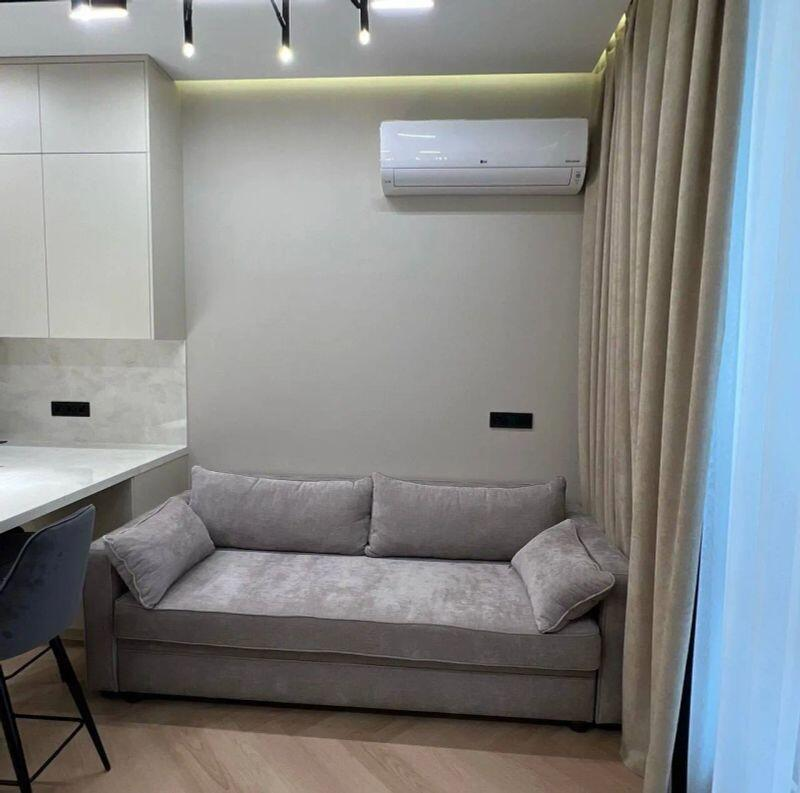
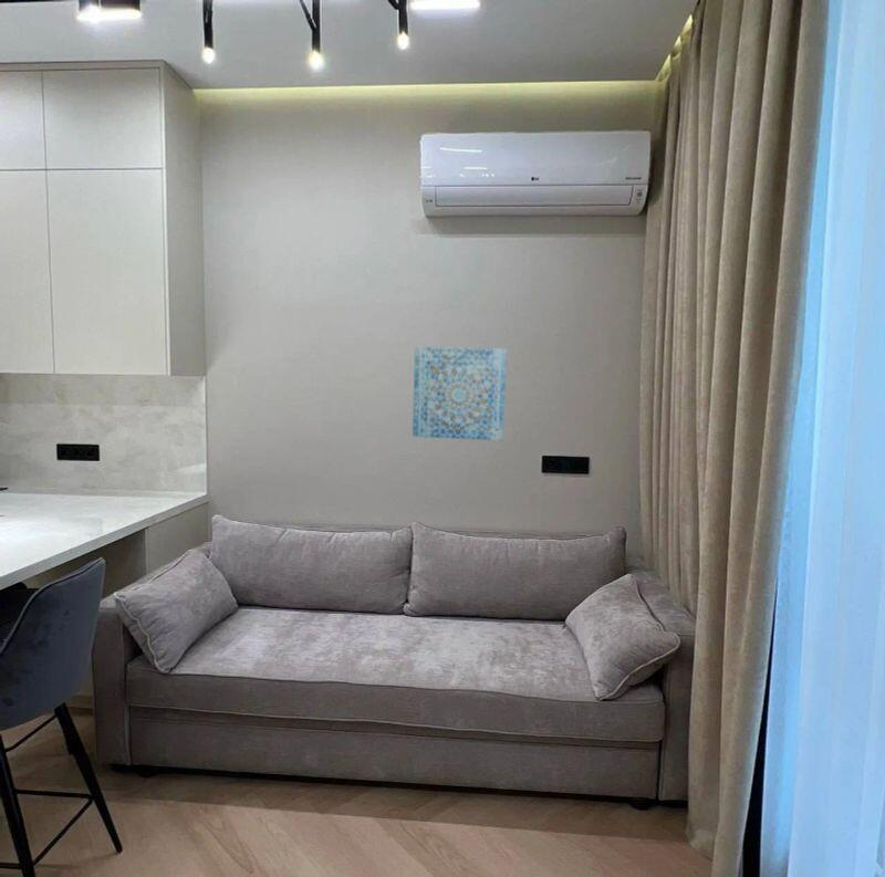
+ wall art (459, 393)
